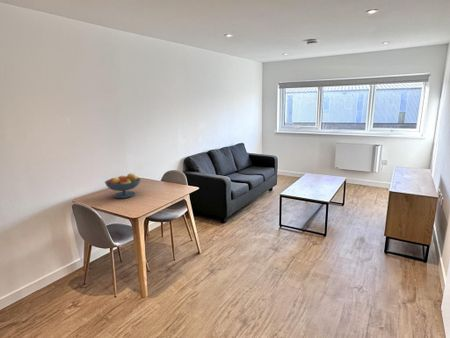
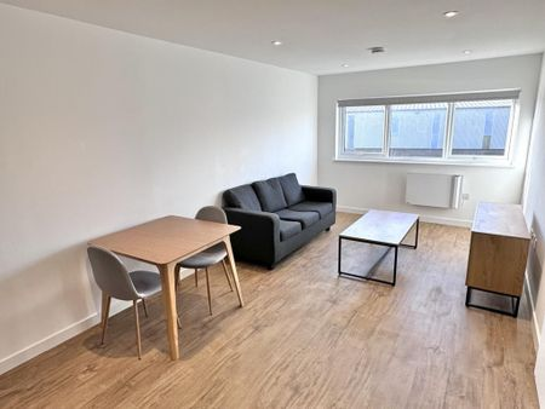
- fruit bowl (123, 185)
